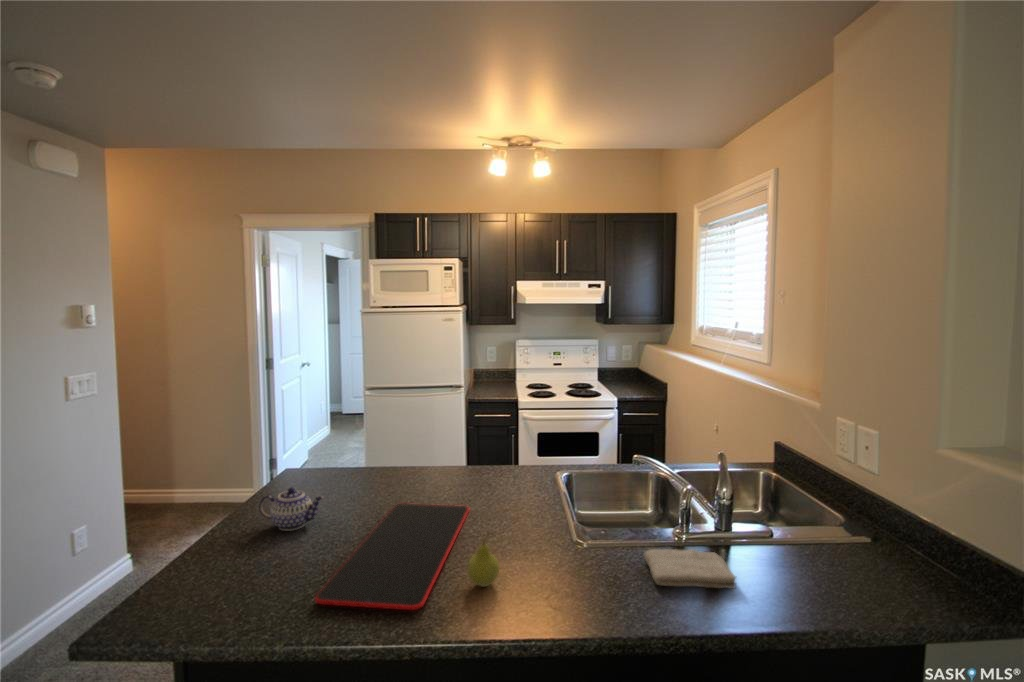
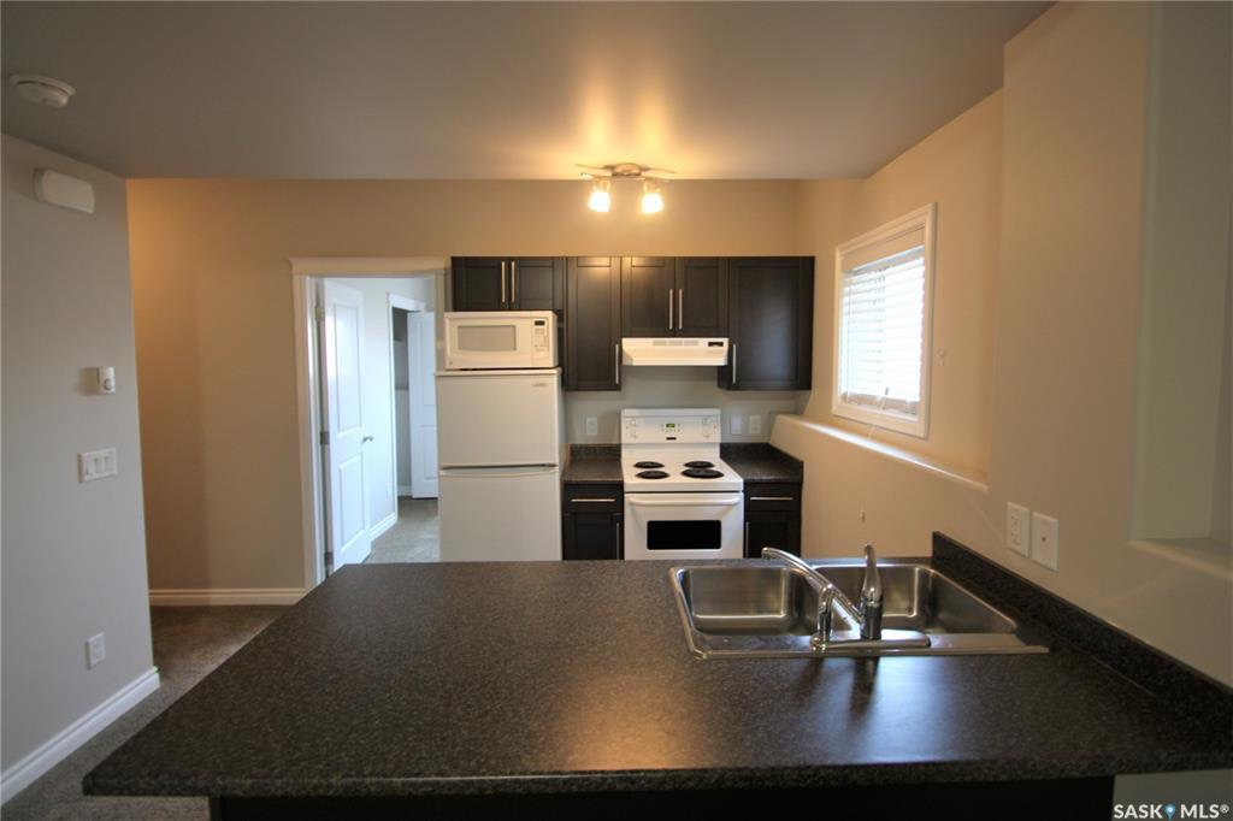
- teapot (291, 506)
- cutting board (406, 546)
- washcloth (688, 567)
- fruit (483, 557)
